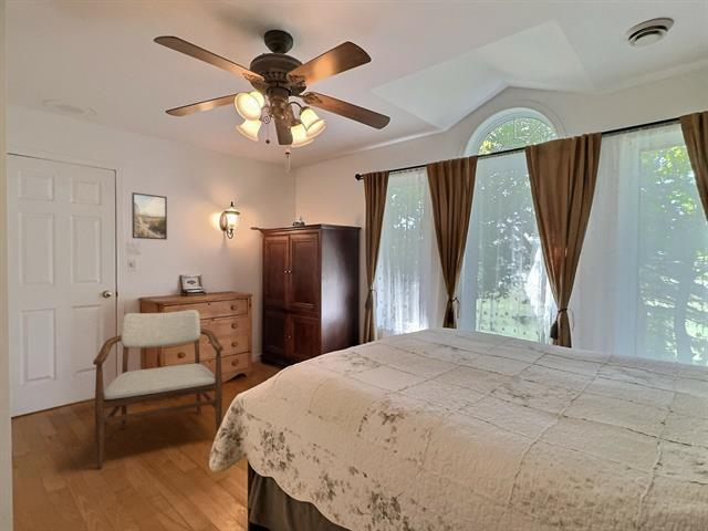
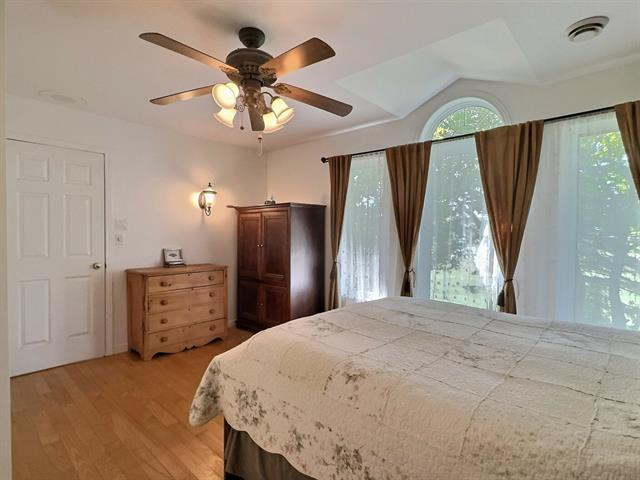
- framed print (149, 217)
- armchair (163, 374)
